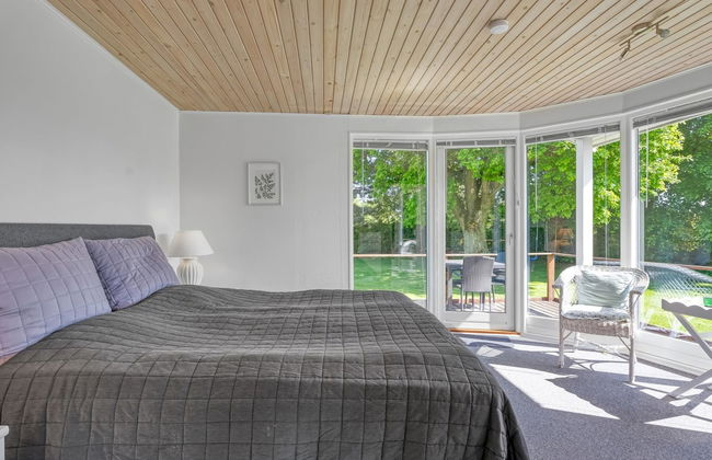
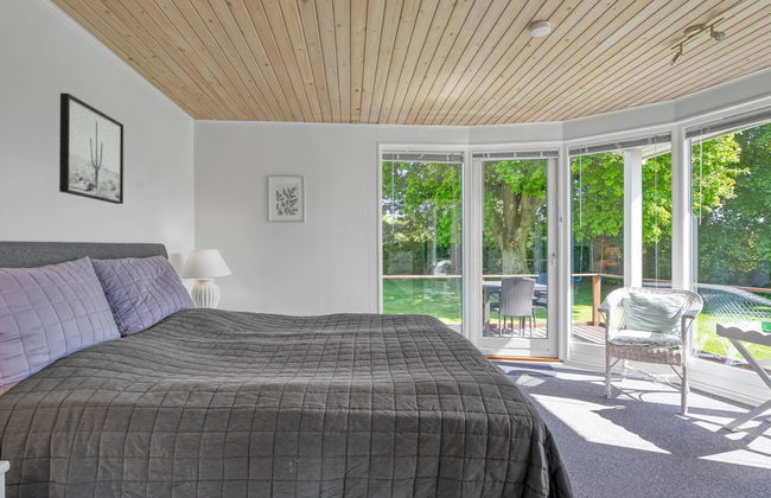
+ wall art (95, 154)
